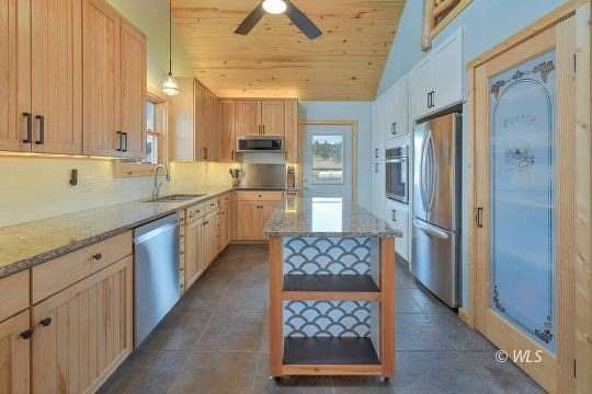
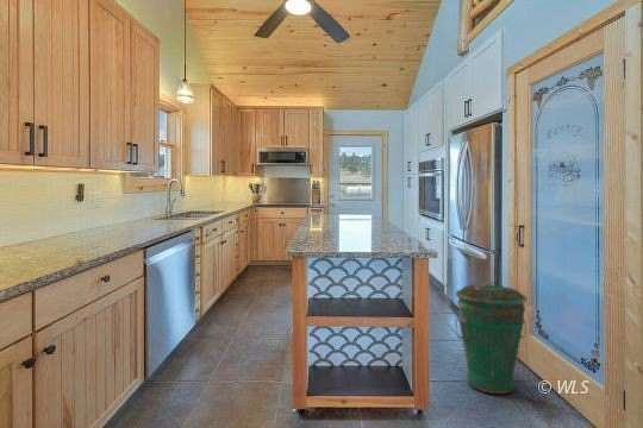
+ trash can (489, 332)
